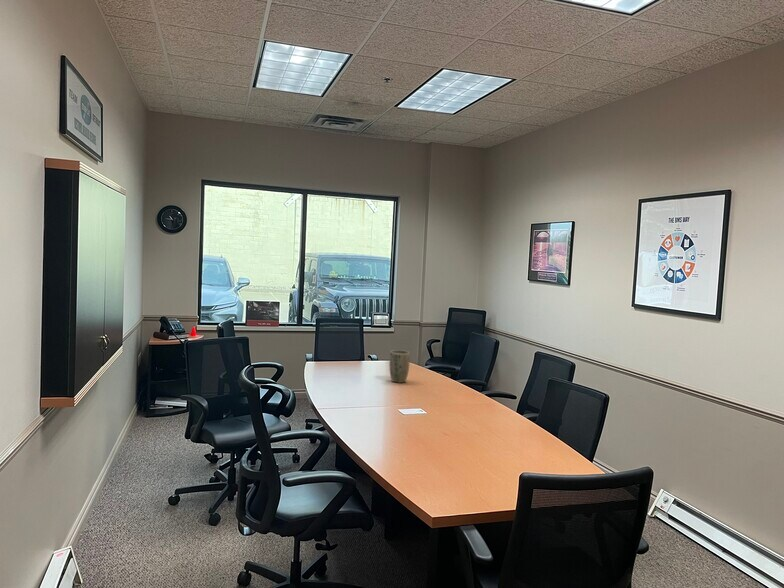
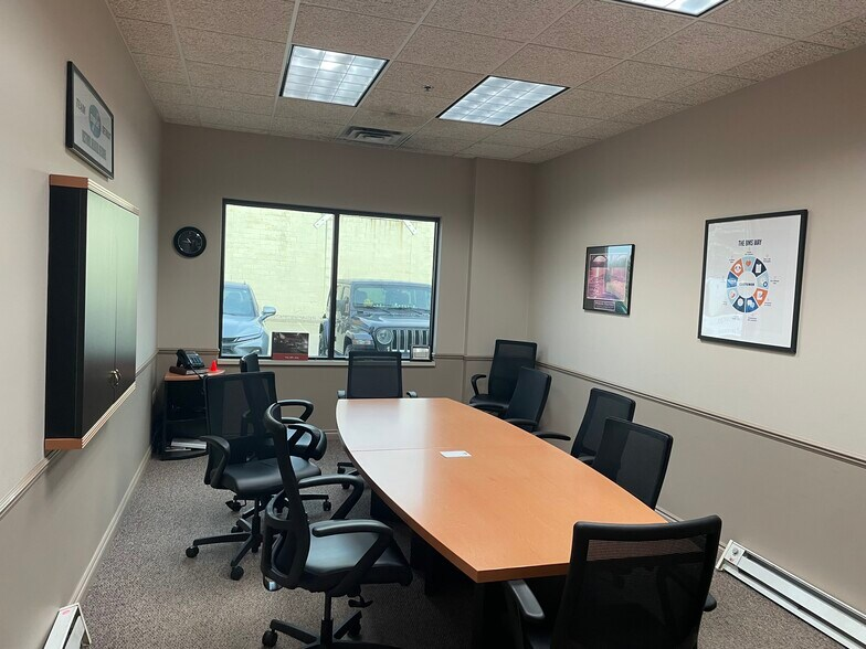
- plant pot (399, 366)
